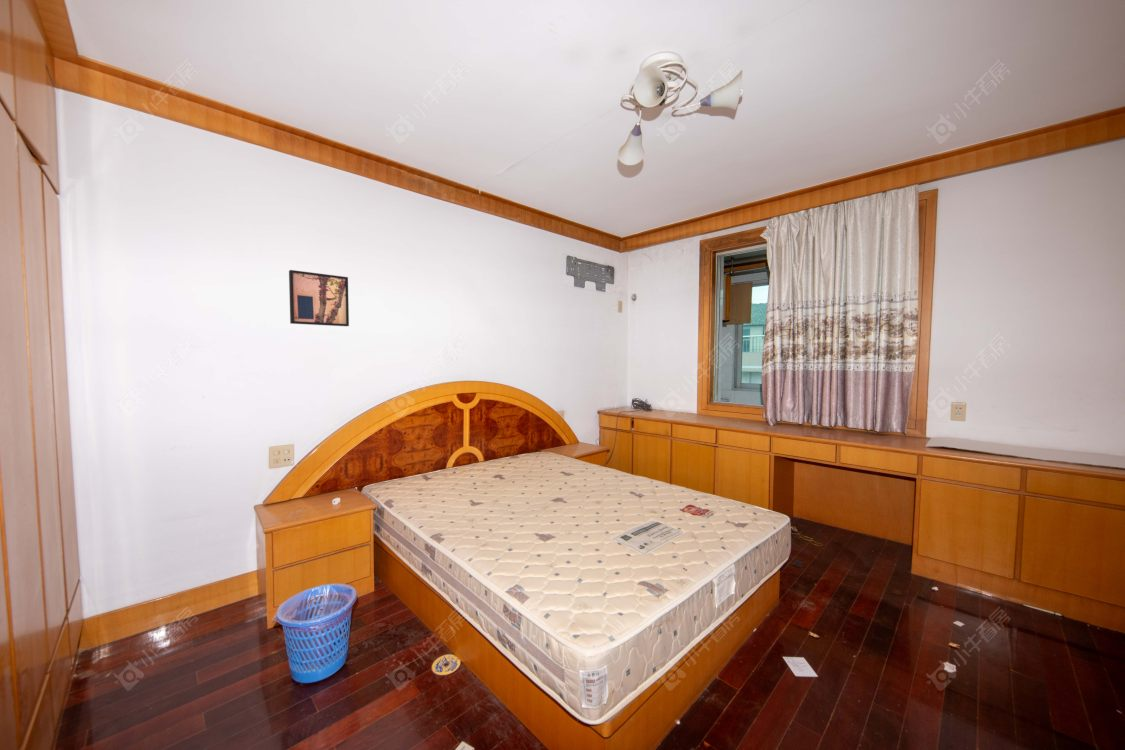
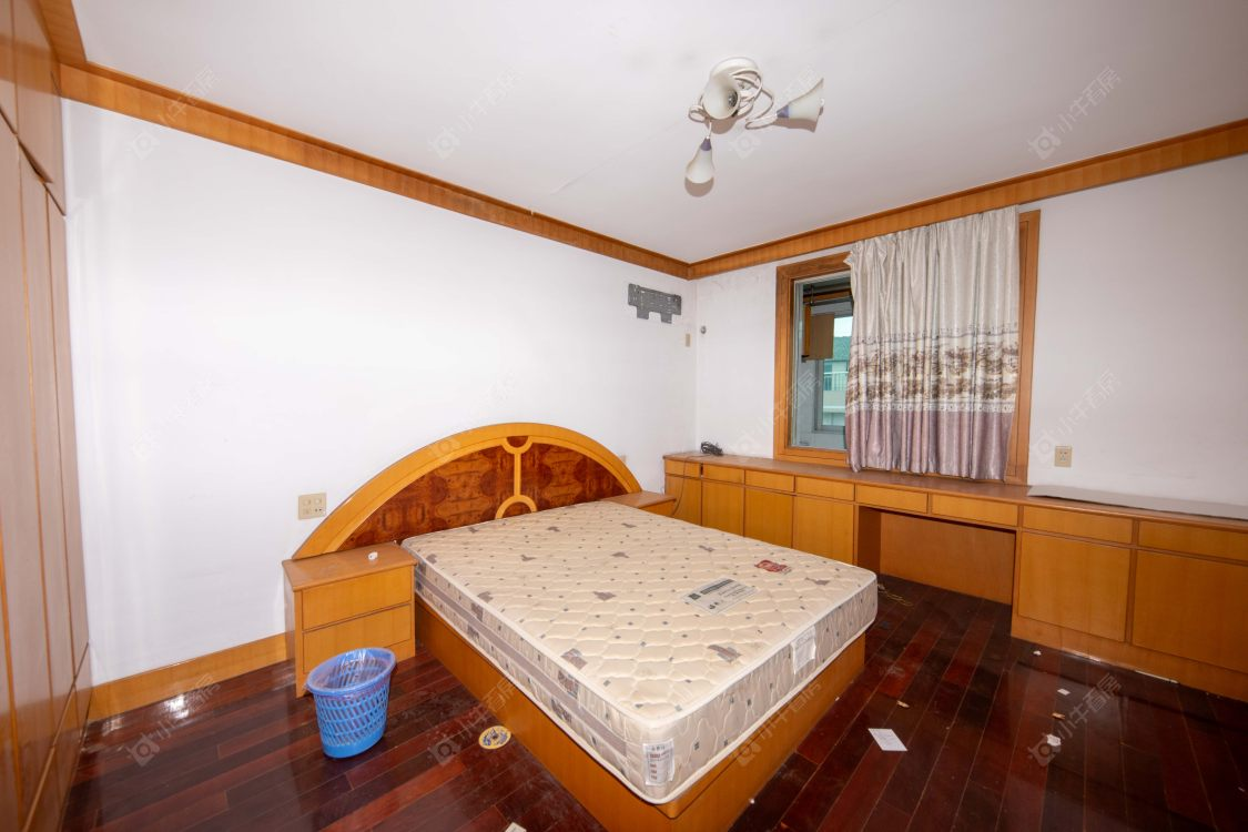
- wall art (320, 299)
